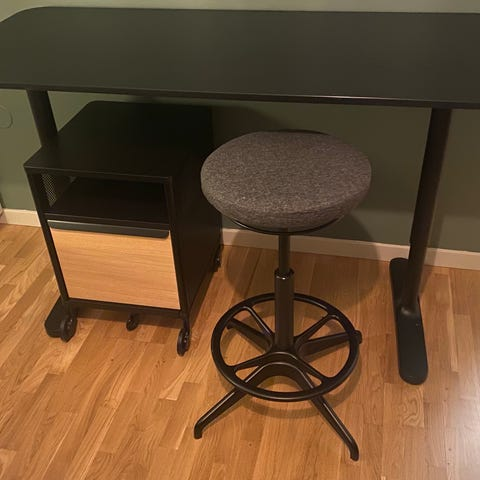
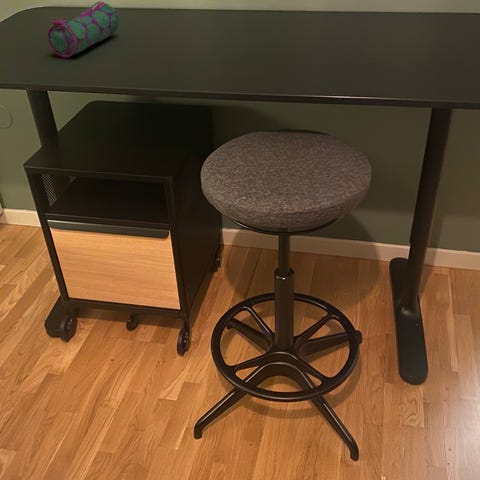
+ pencil case (83, 28)
